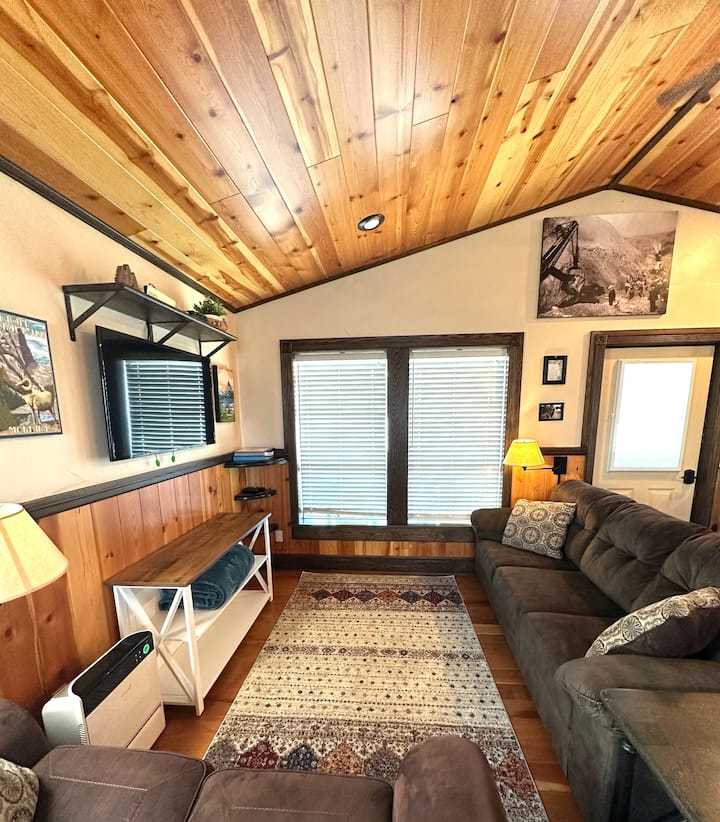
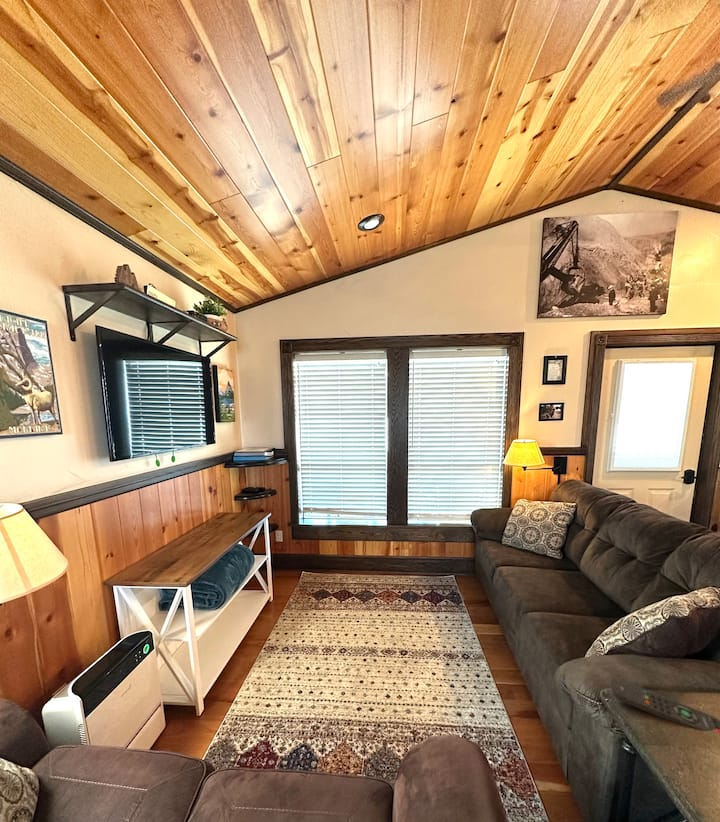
+ remote control (664, 707)
